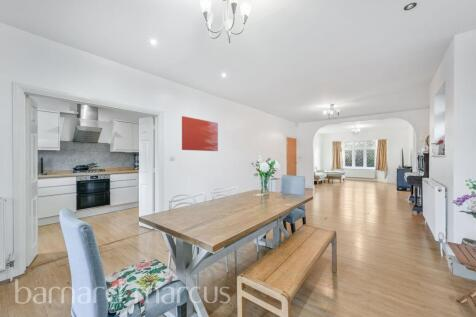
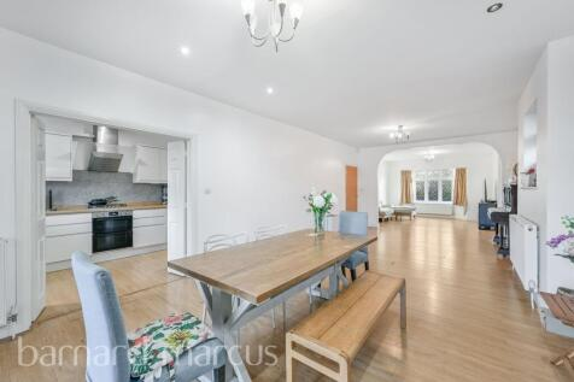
- wall art (201, 135)
